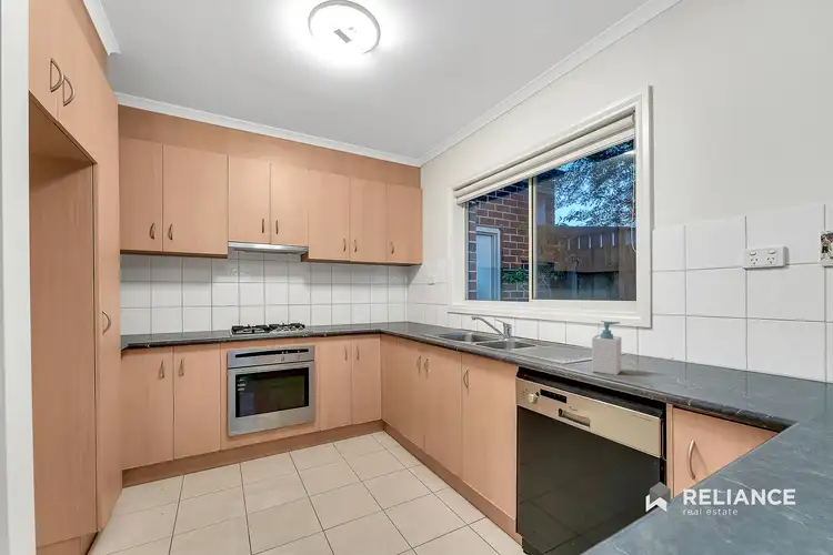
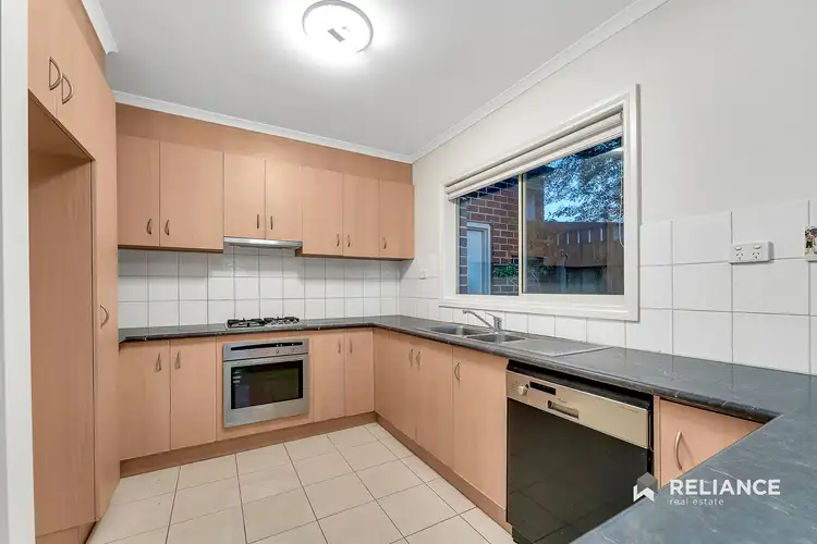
- soap bottle (606, 345)
